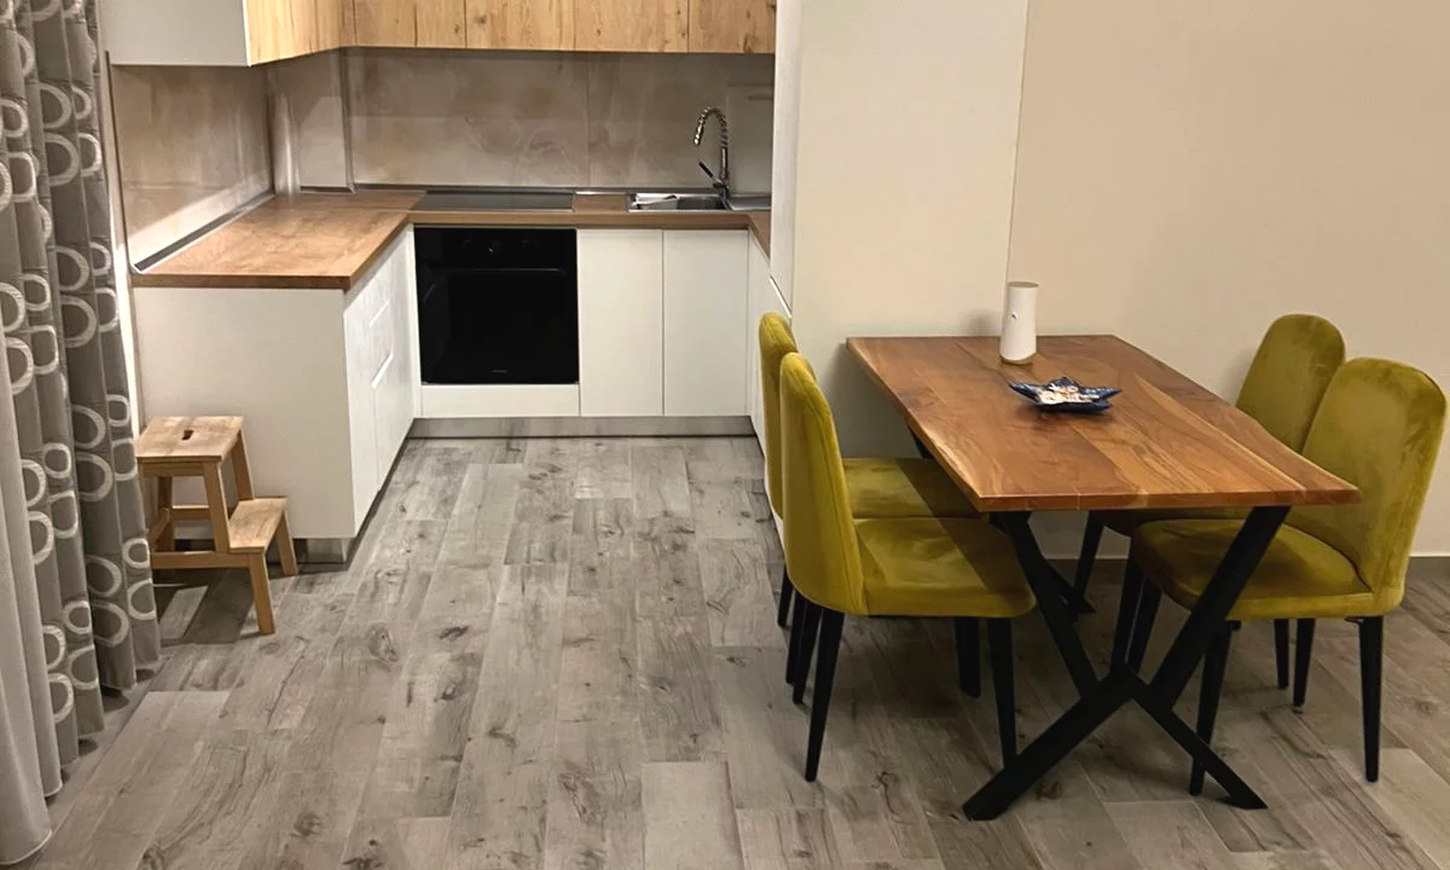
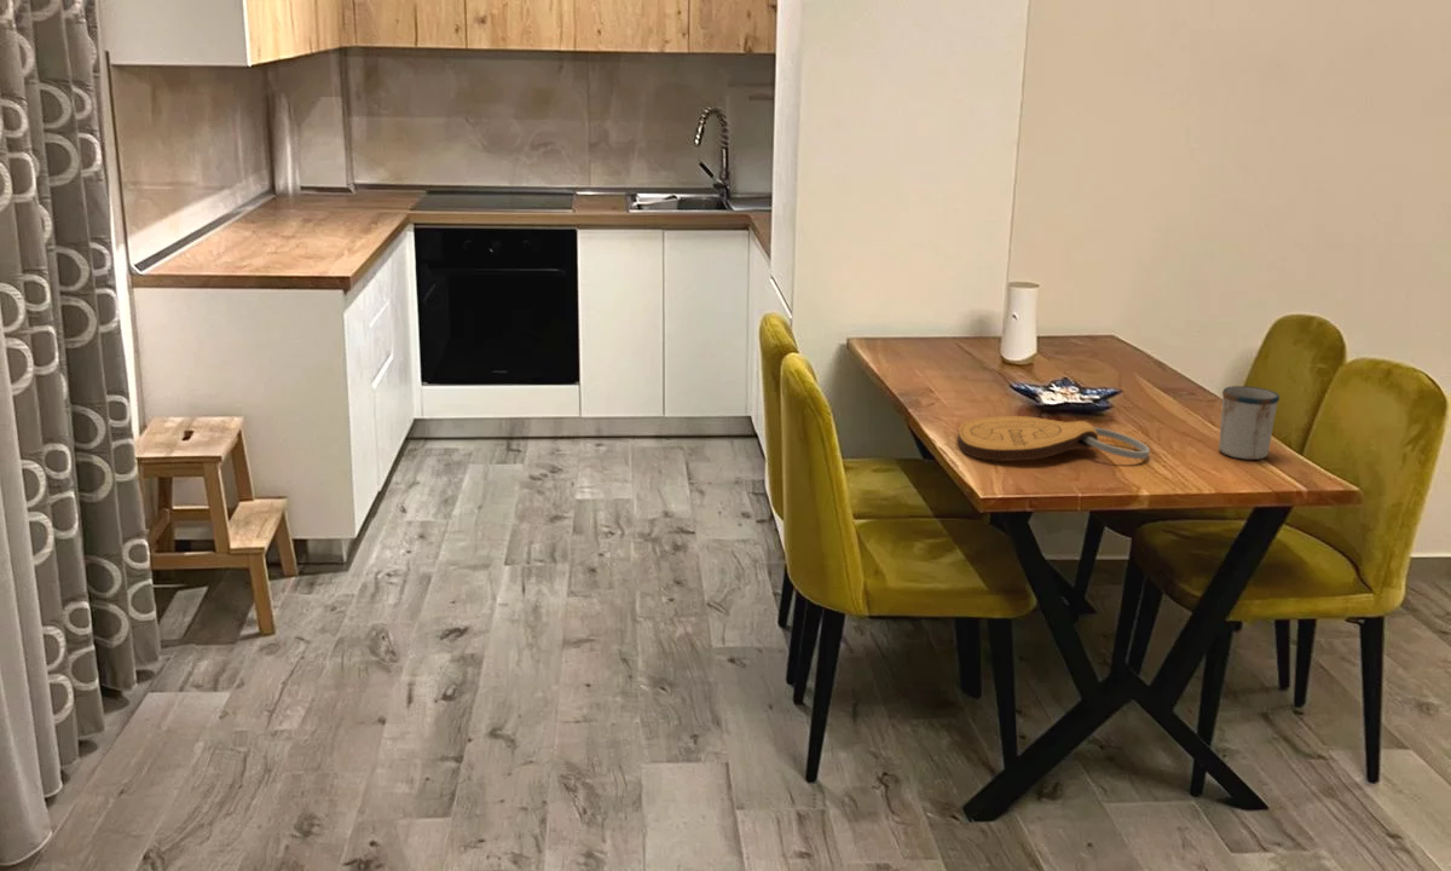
+ key chain (1053, 437)
+ mug (1244, 421)
